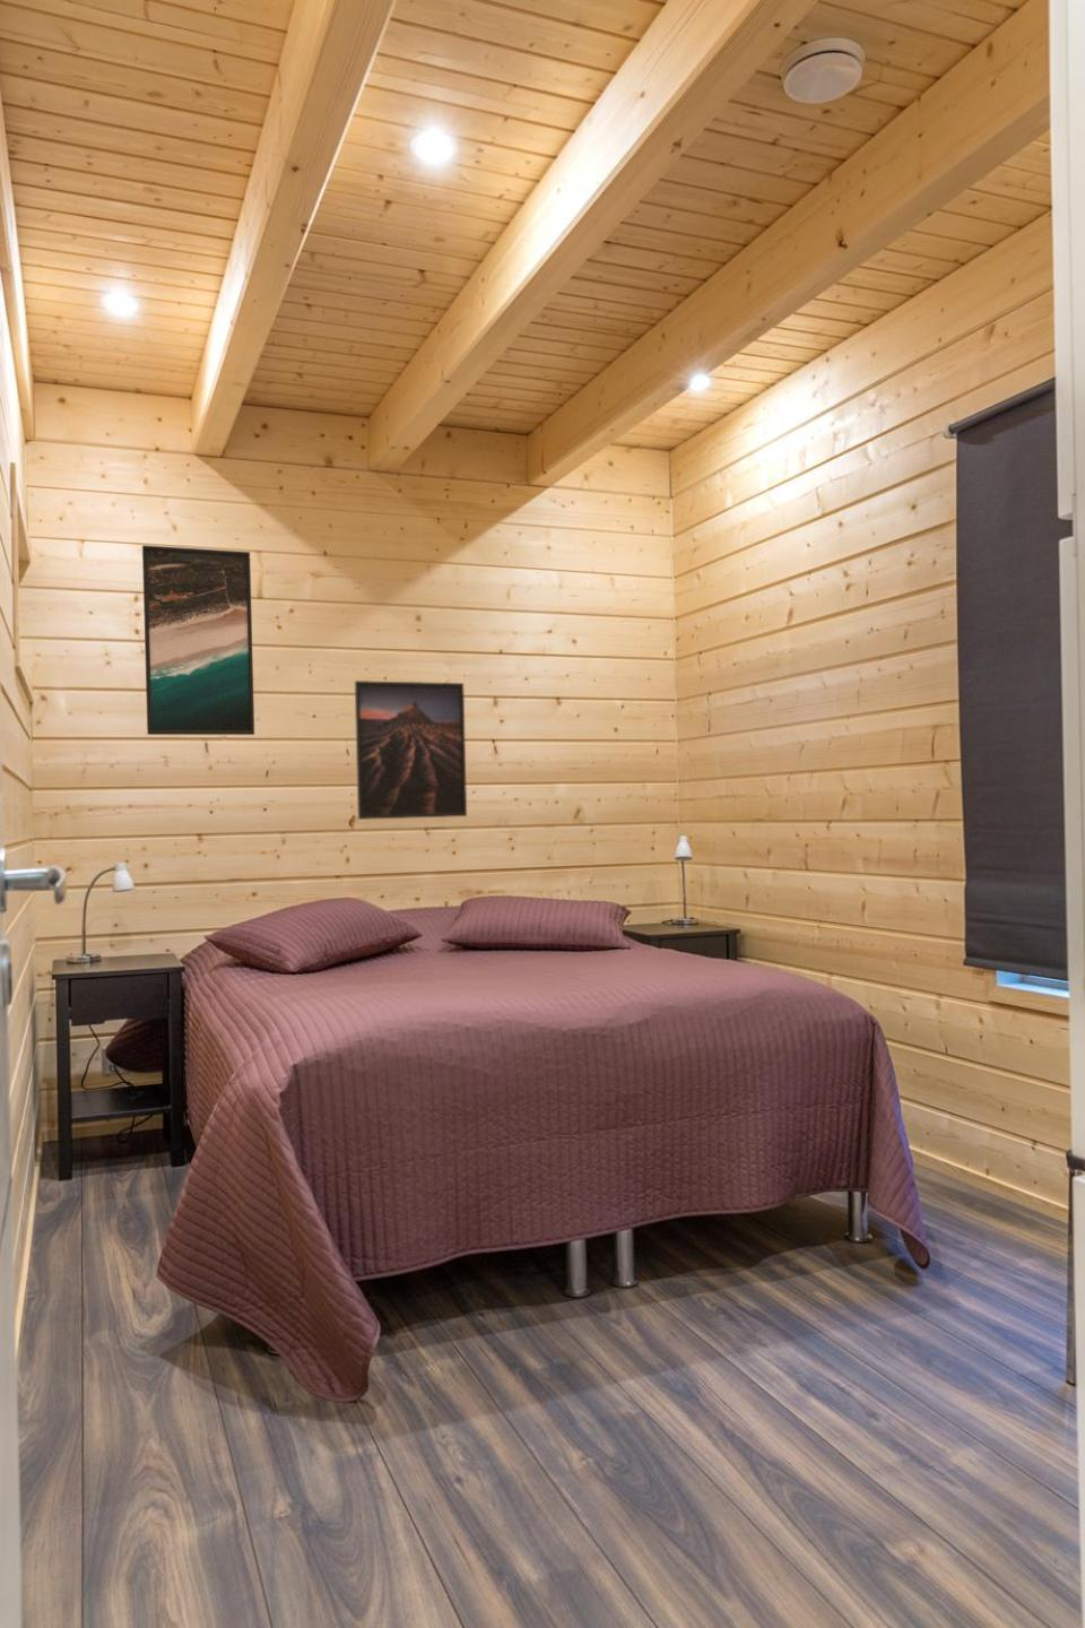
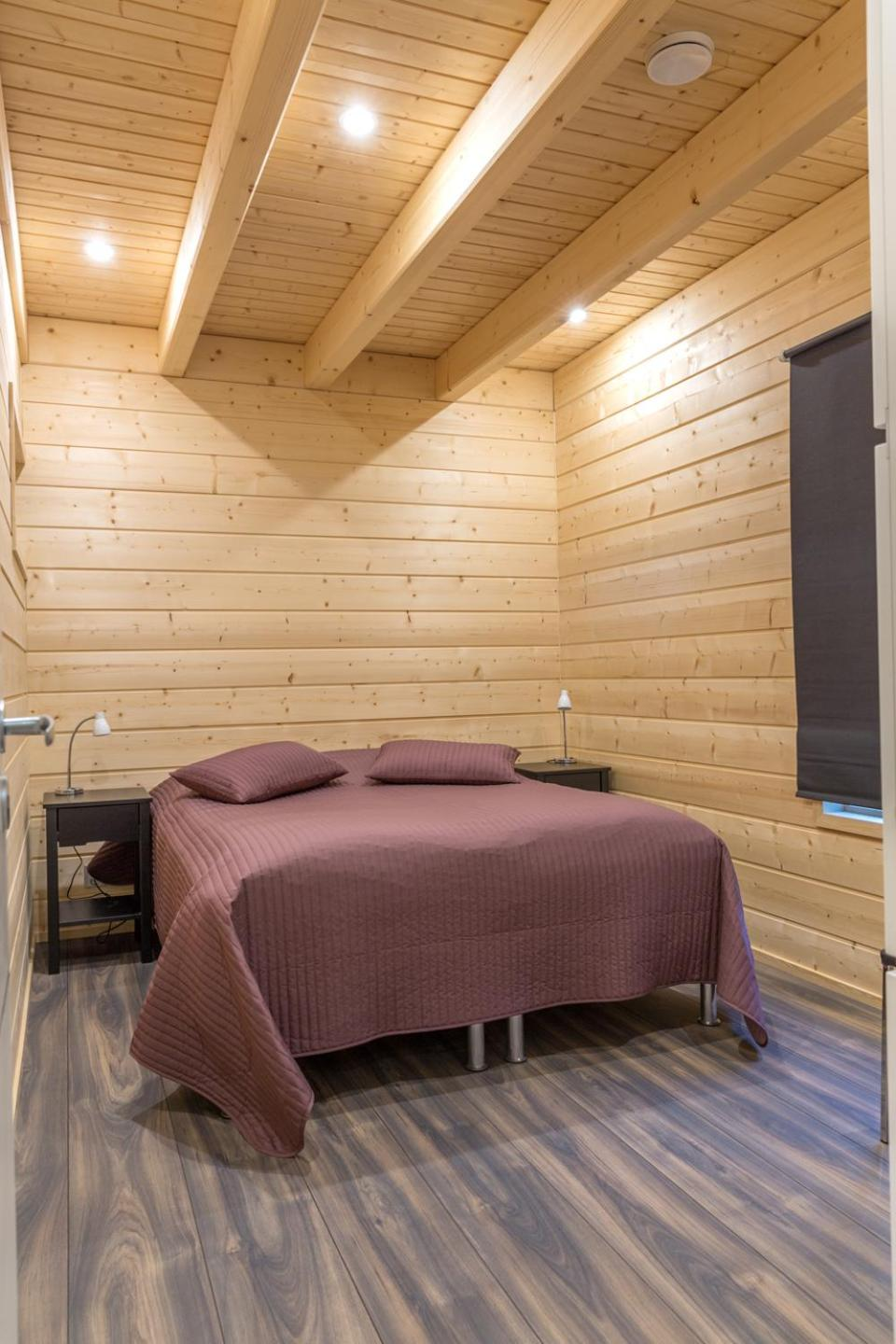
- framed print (412, 750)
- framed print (199, 641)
